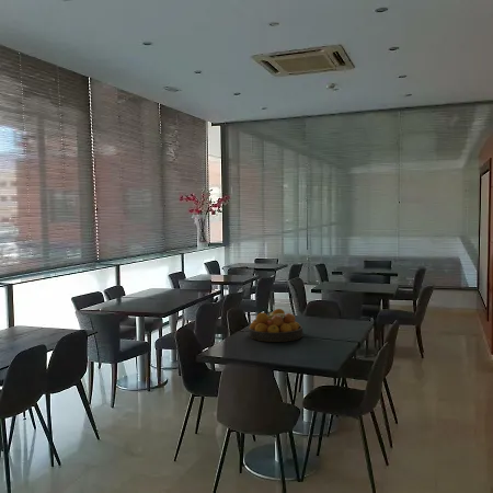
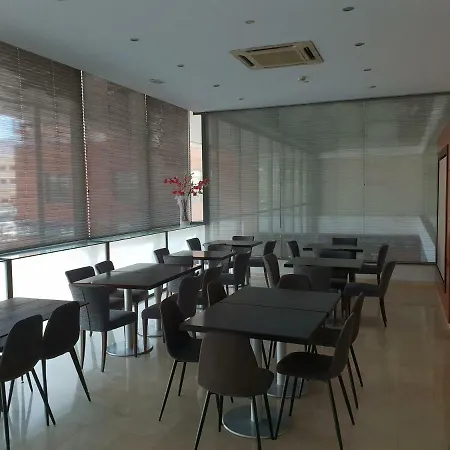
- fruit bowl (275, 323)
